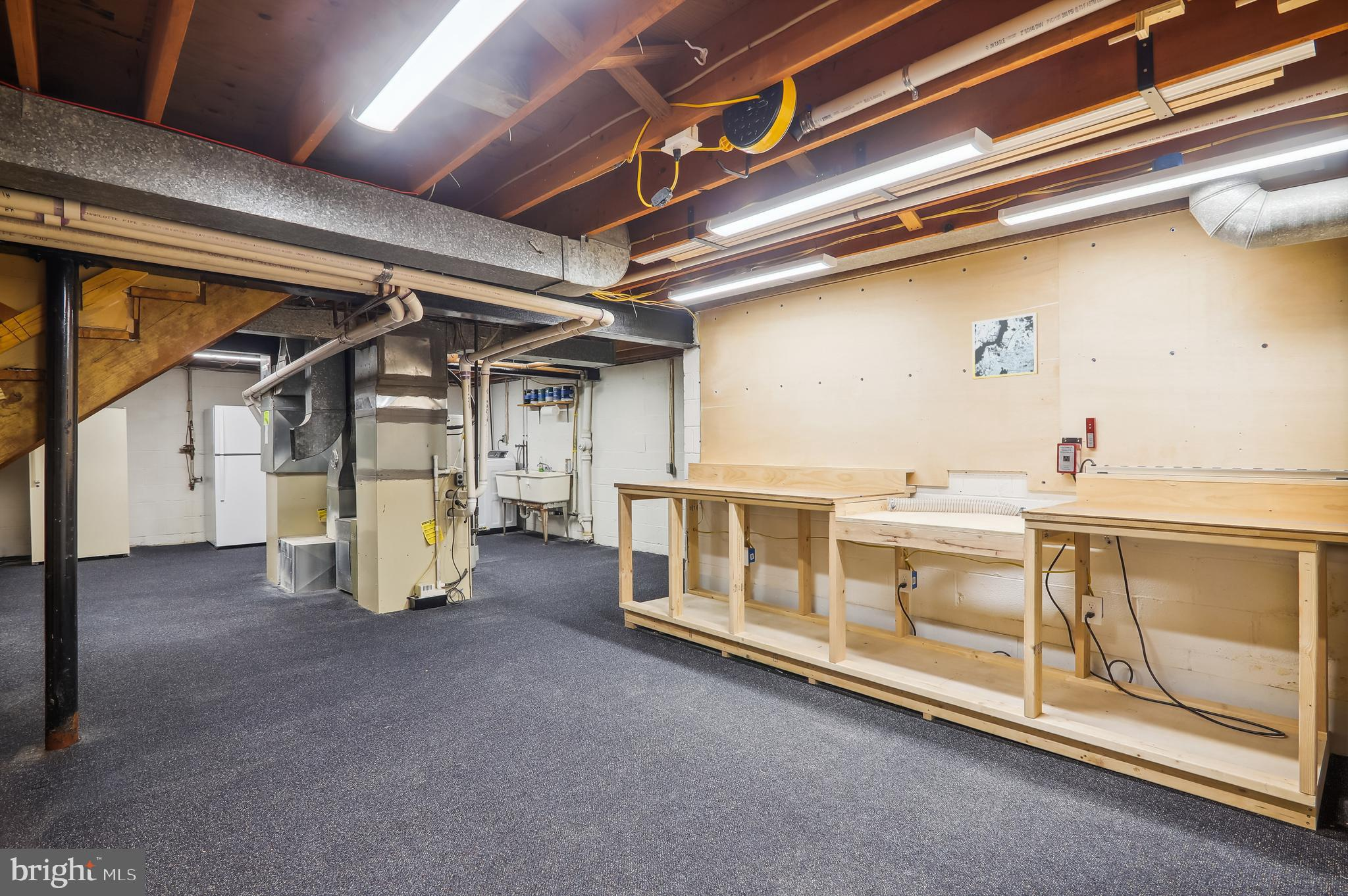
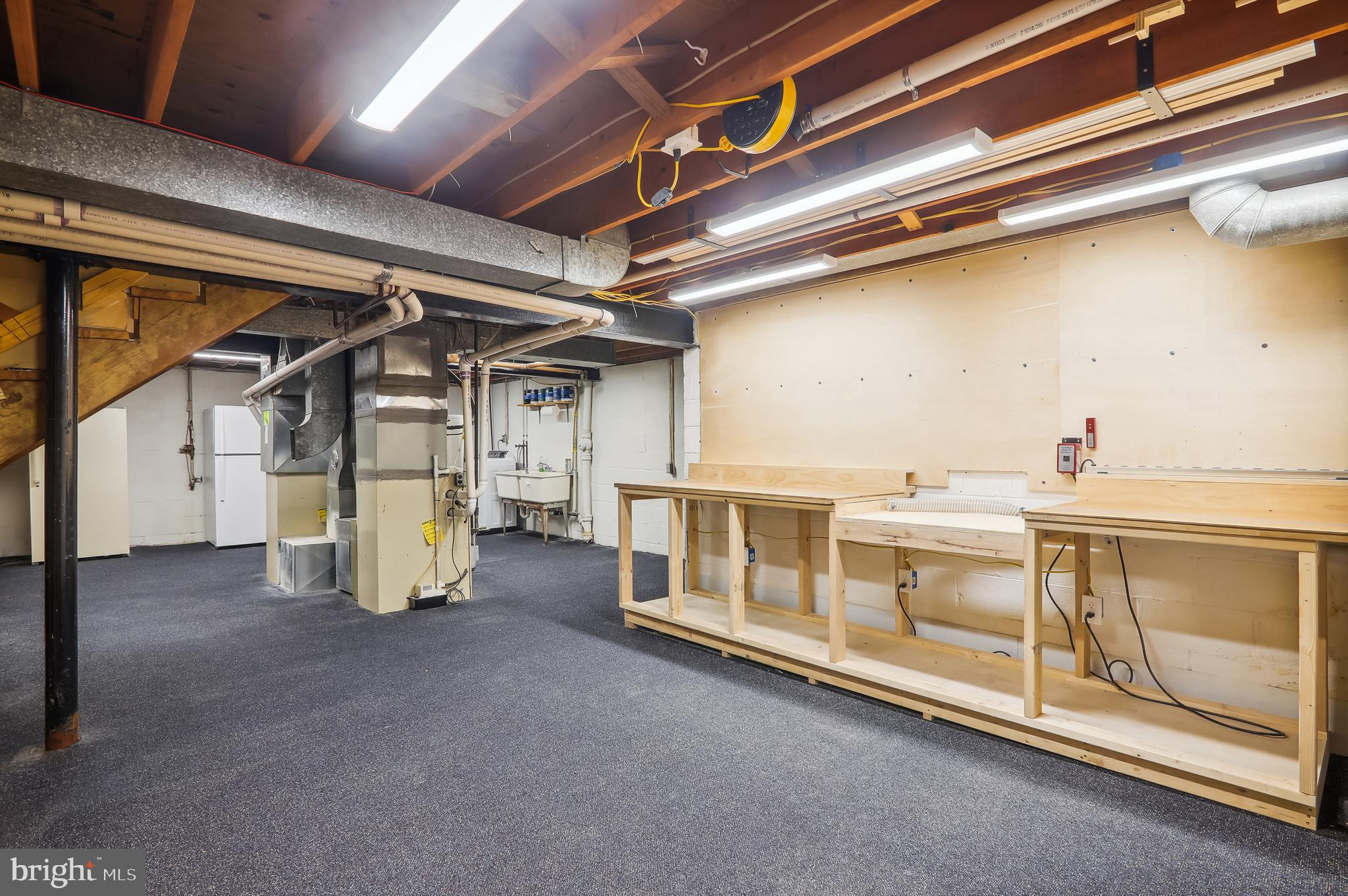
- wall art (1004, 347)
